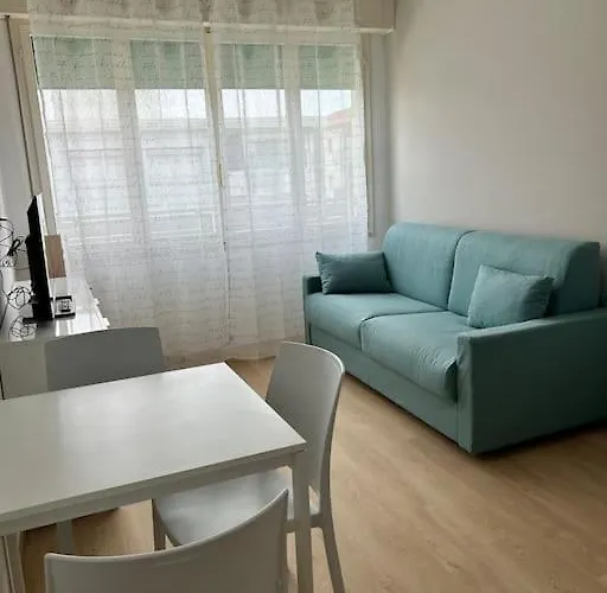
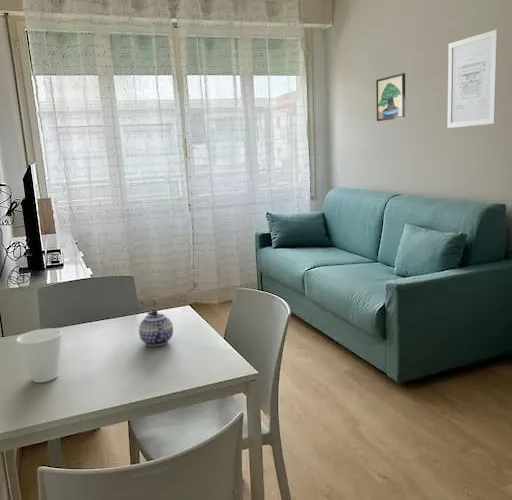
+ cup (42, 356)
+ wall art (471, 82)
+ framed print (390, 98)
+ teapot (155, 326)
